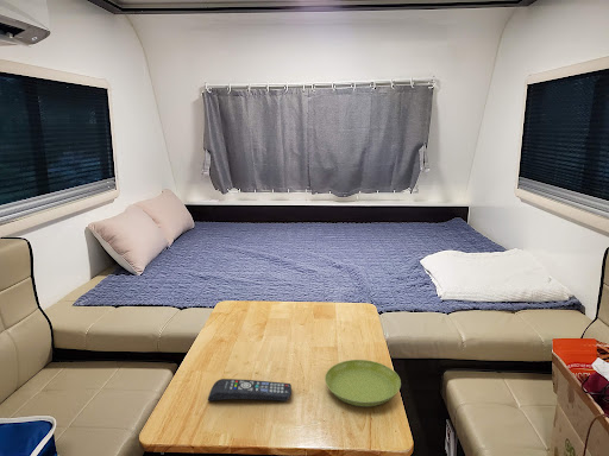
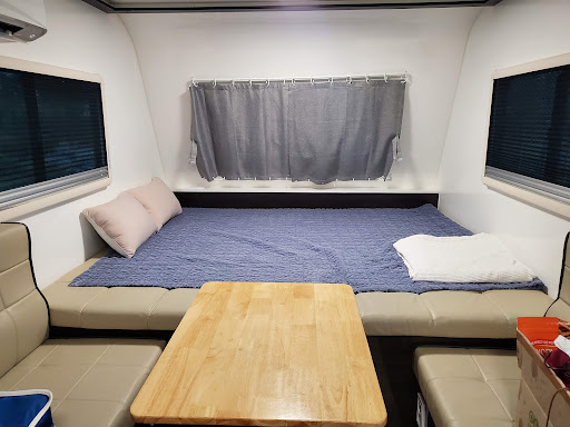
- remote control (250, 390)
- saucer (362, 384)
